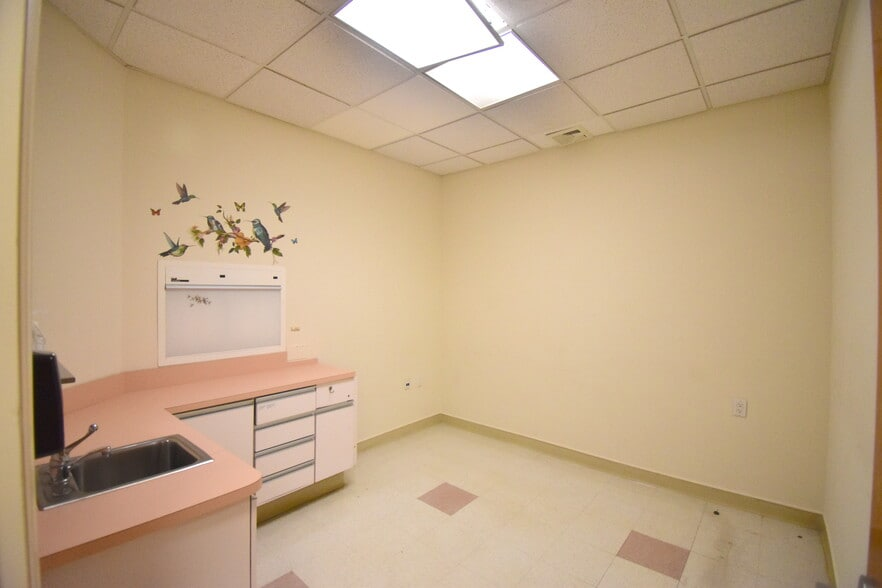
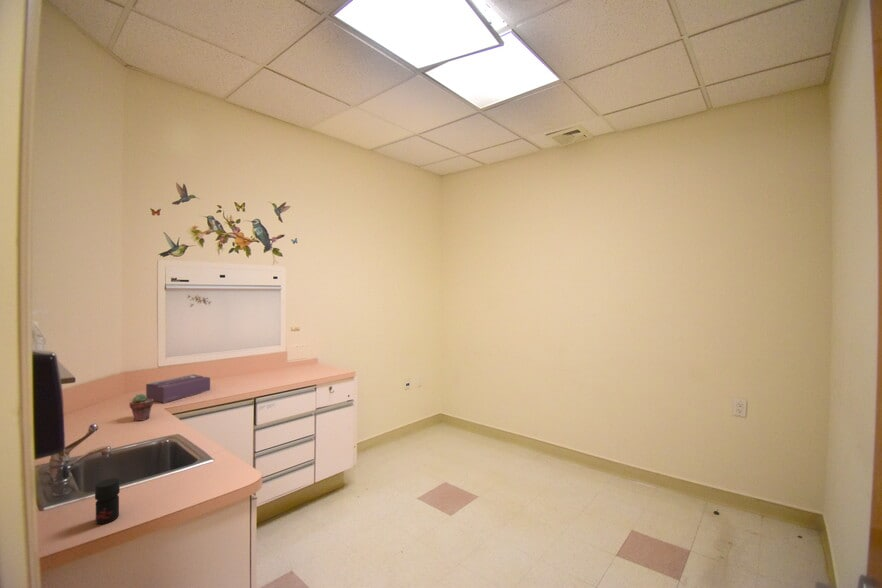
+ tissue box (179, 387)
+ potted succulent (141, 406)
+ jar (107, 500)
